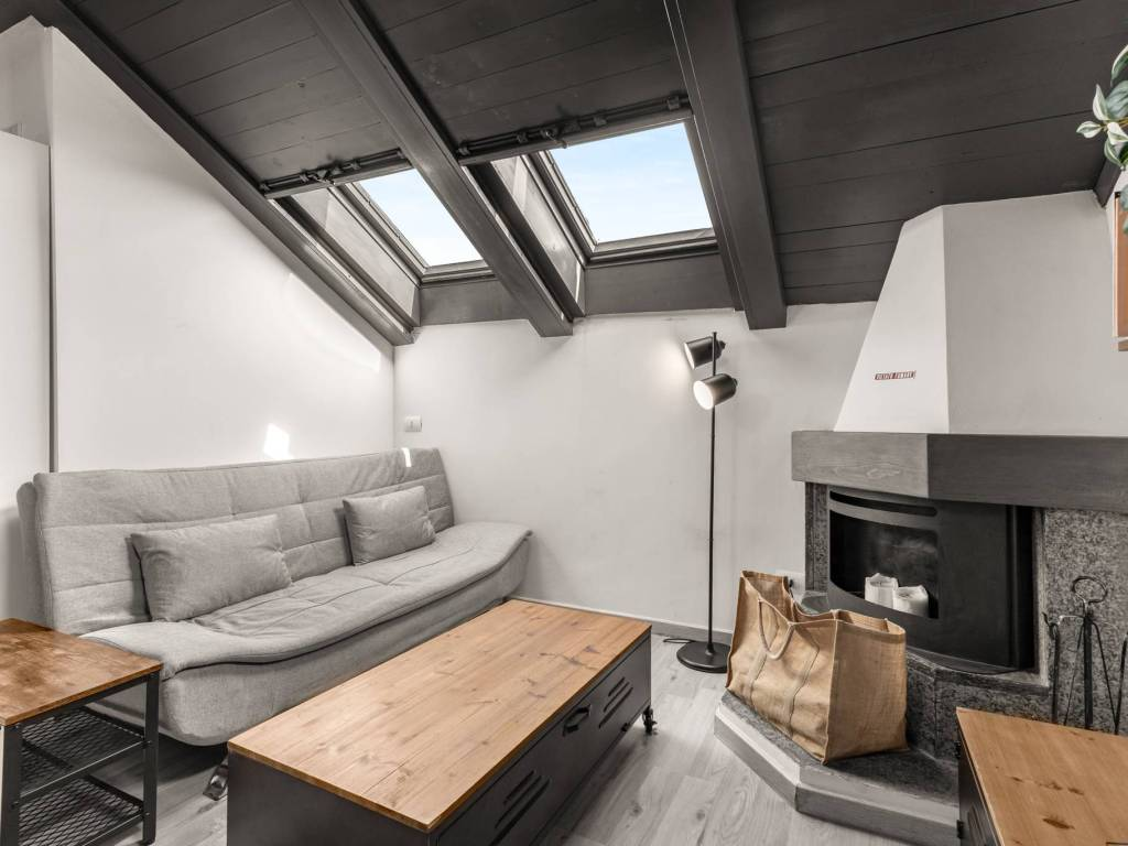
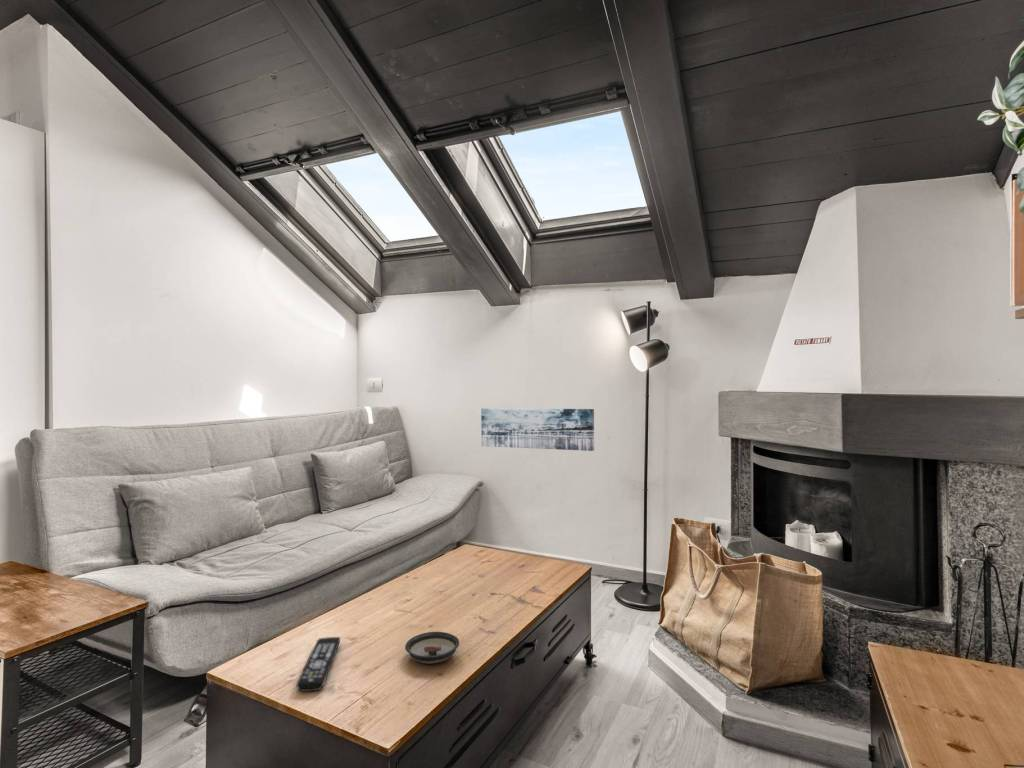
+ wall art (535, 428)
+ saucer (432, 650)
+ remote control (320, 662)
